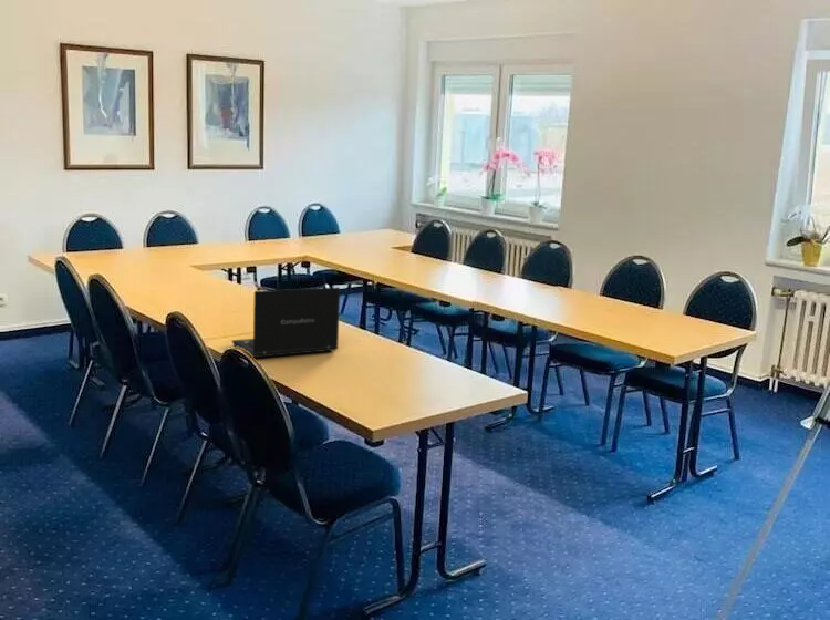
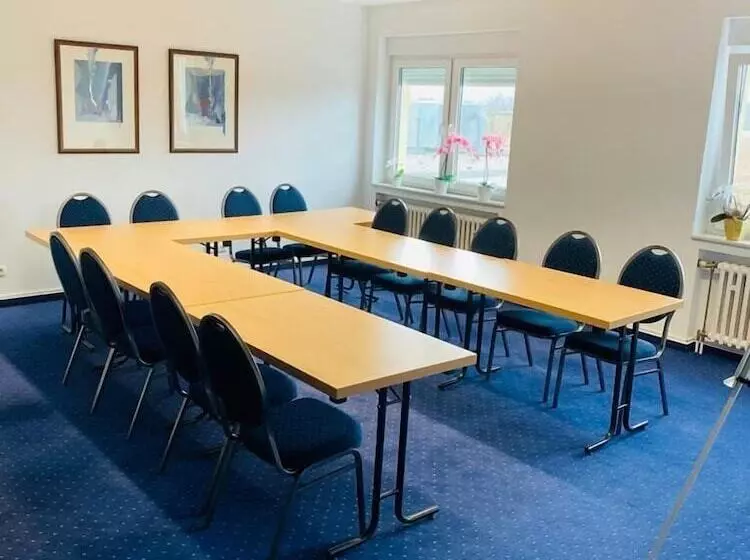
- laptop (286, 317)
